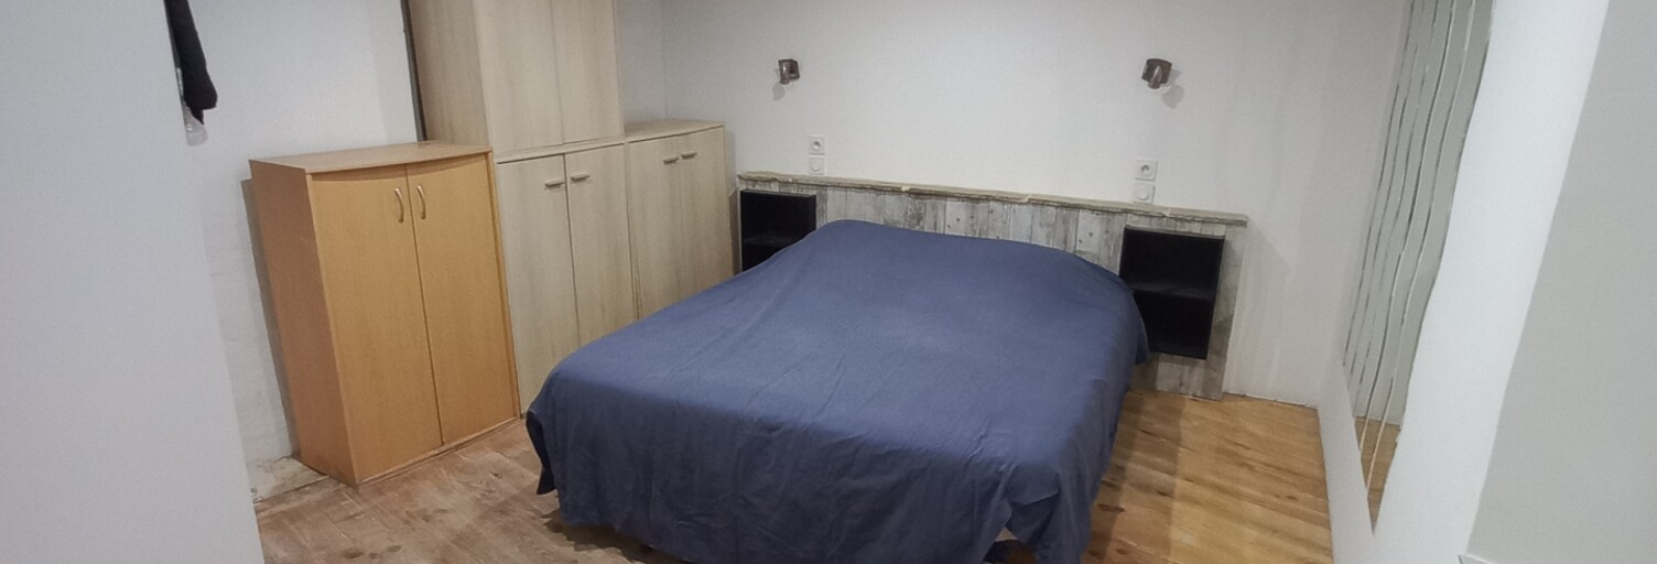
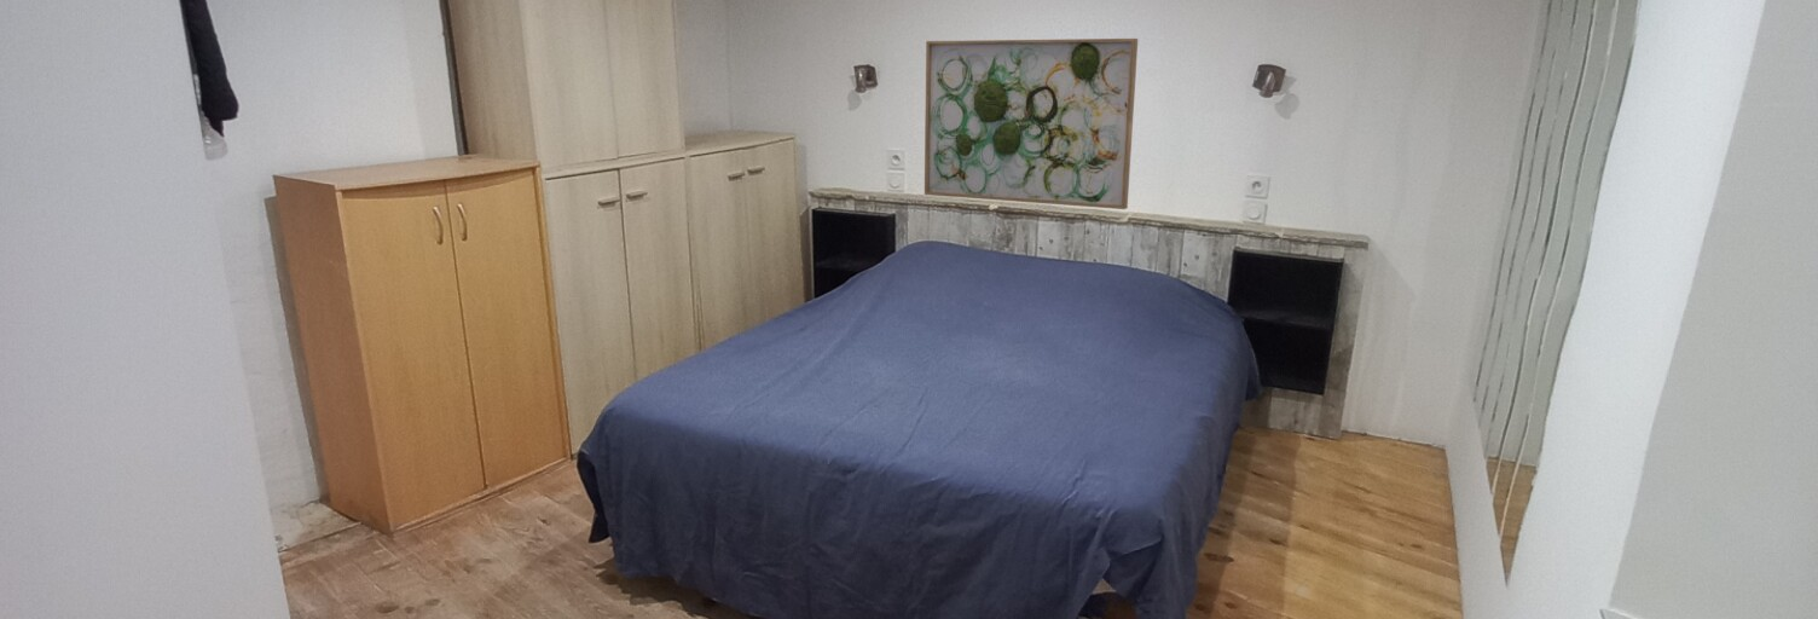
+ wall art (1023, 122)
